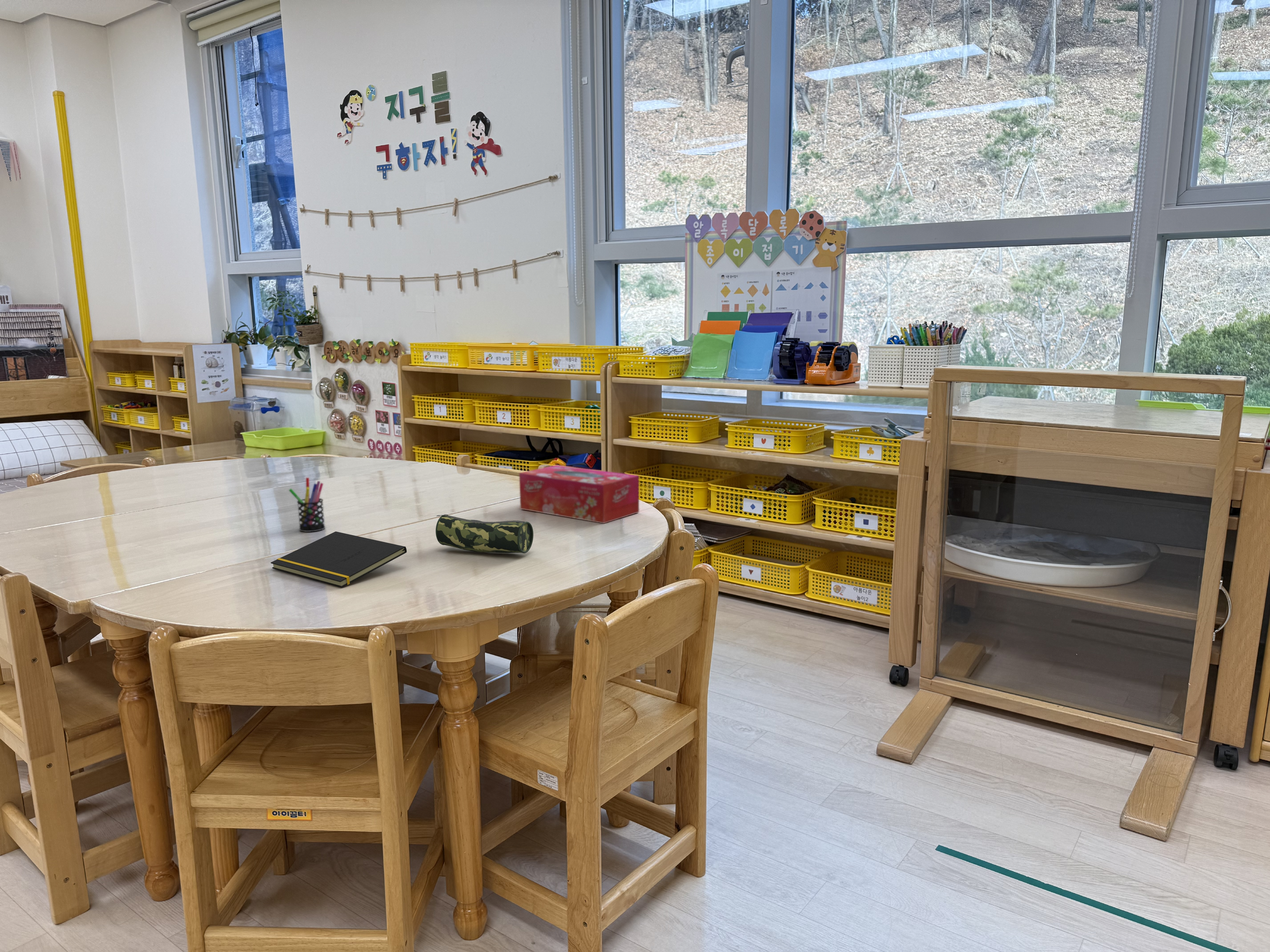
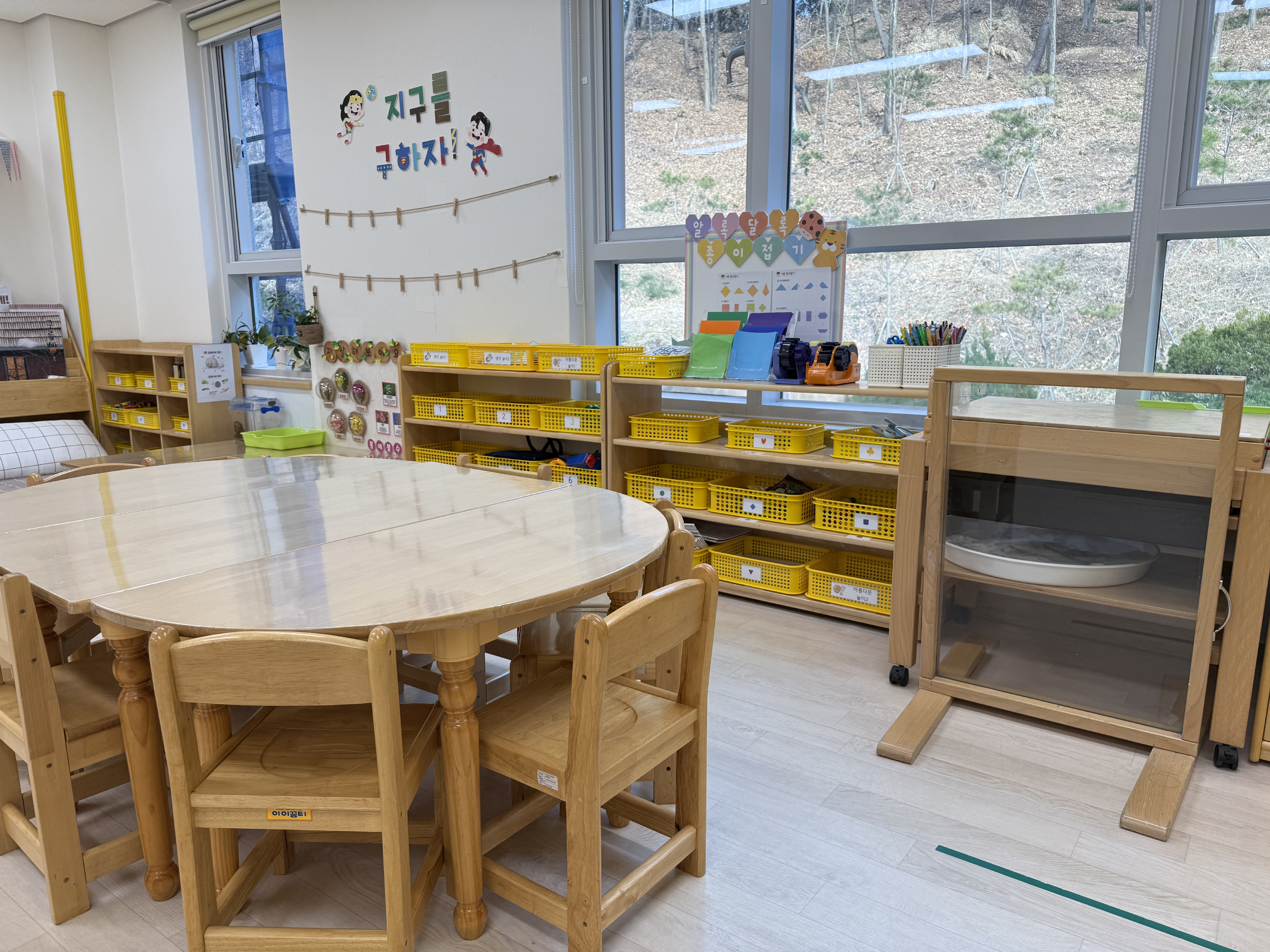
- pencil case (482, 534)
- pen holder (307, 504)
- tissue box (579, 492)
- notepad (339, 557)
